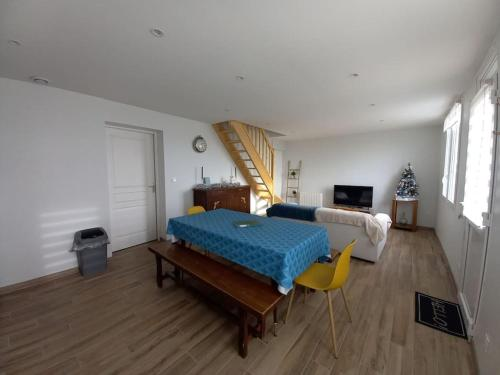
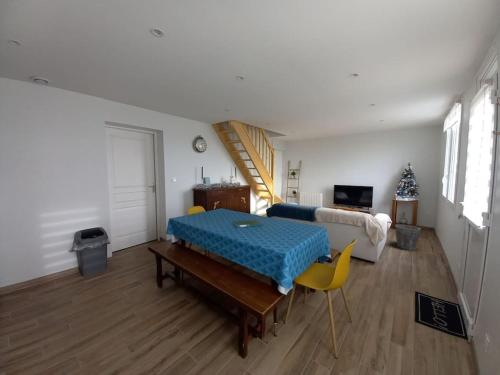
+ waste bin (407, 237)
